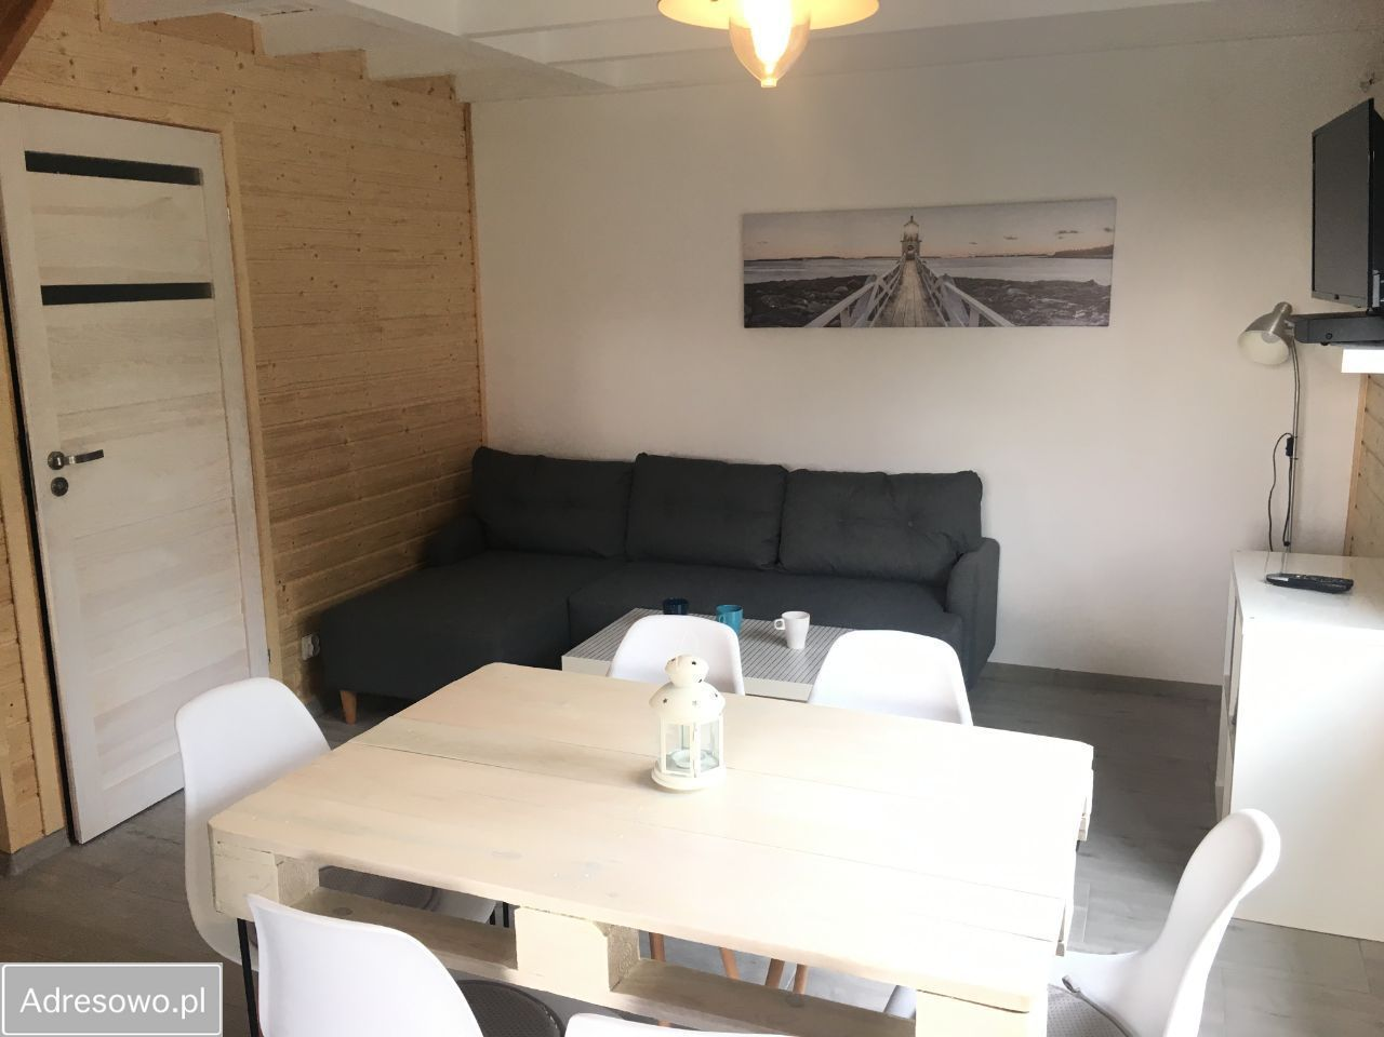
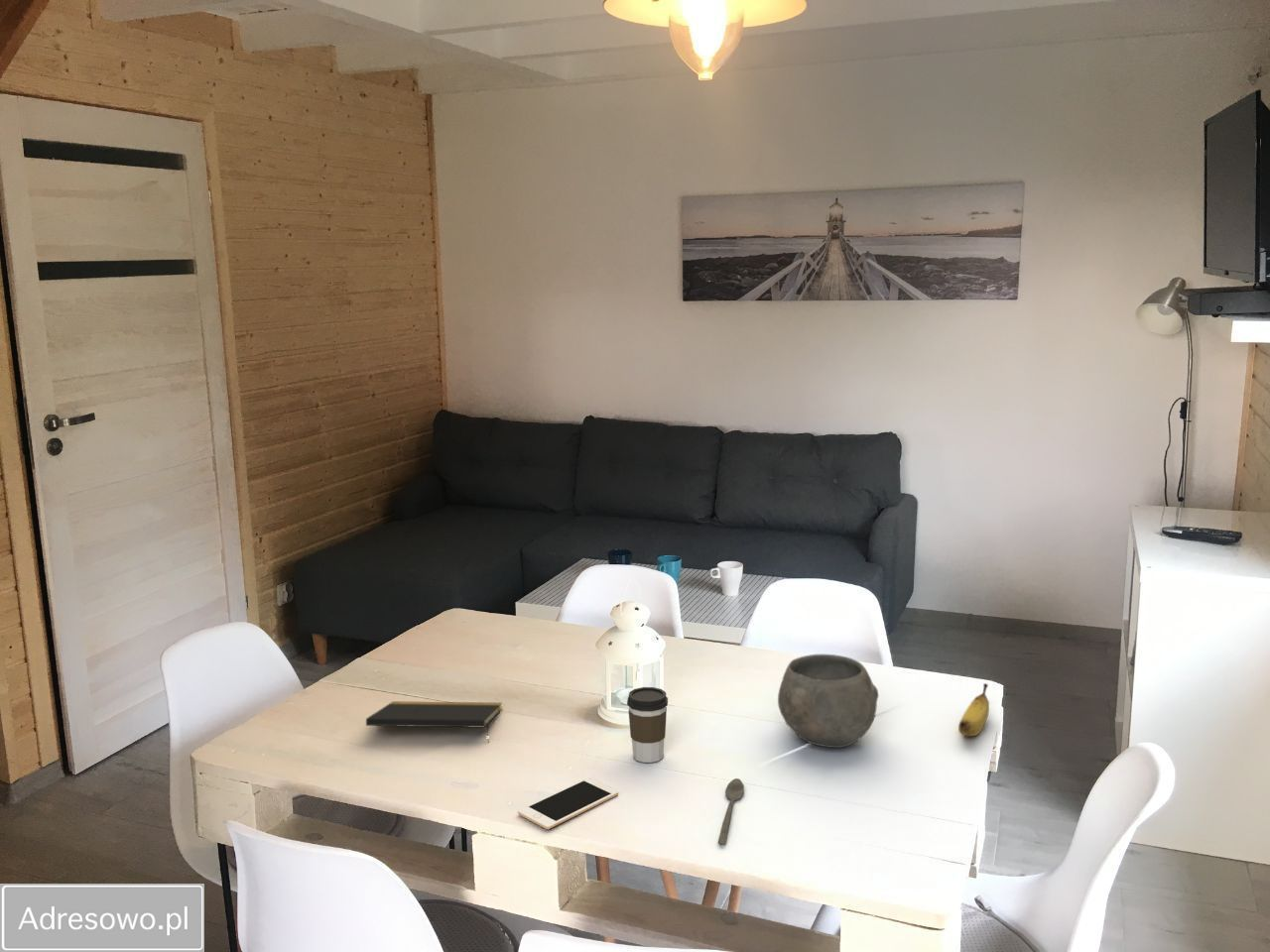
+ cell phone (569, 802)
+ coffee cup (648, 725)
+ banana (974, 714)
+ notepad (436, 713)
+ bowl (826, 703)
+ spoon (729, 809)
